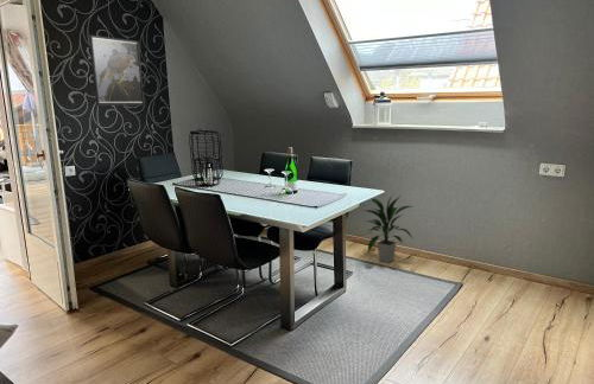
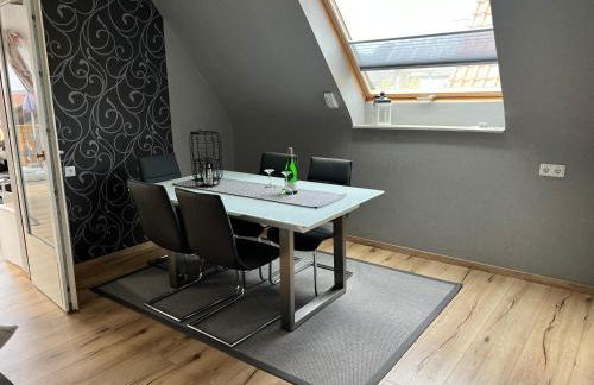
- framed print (118, 72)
- indoor plant (384, 226)
